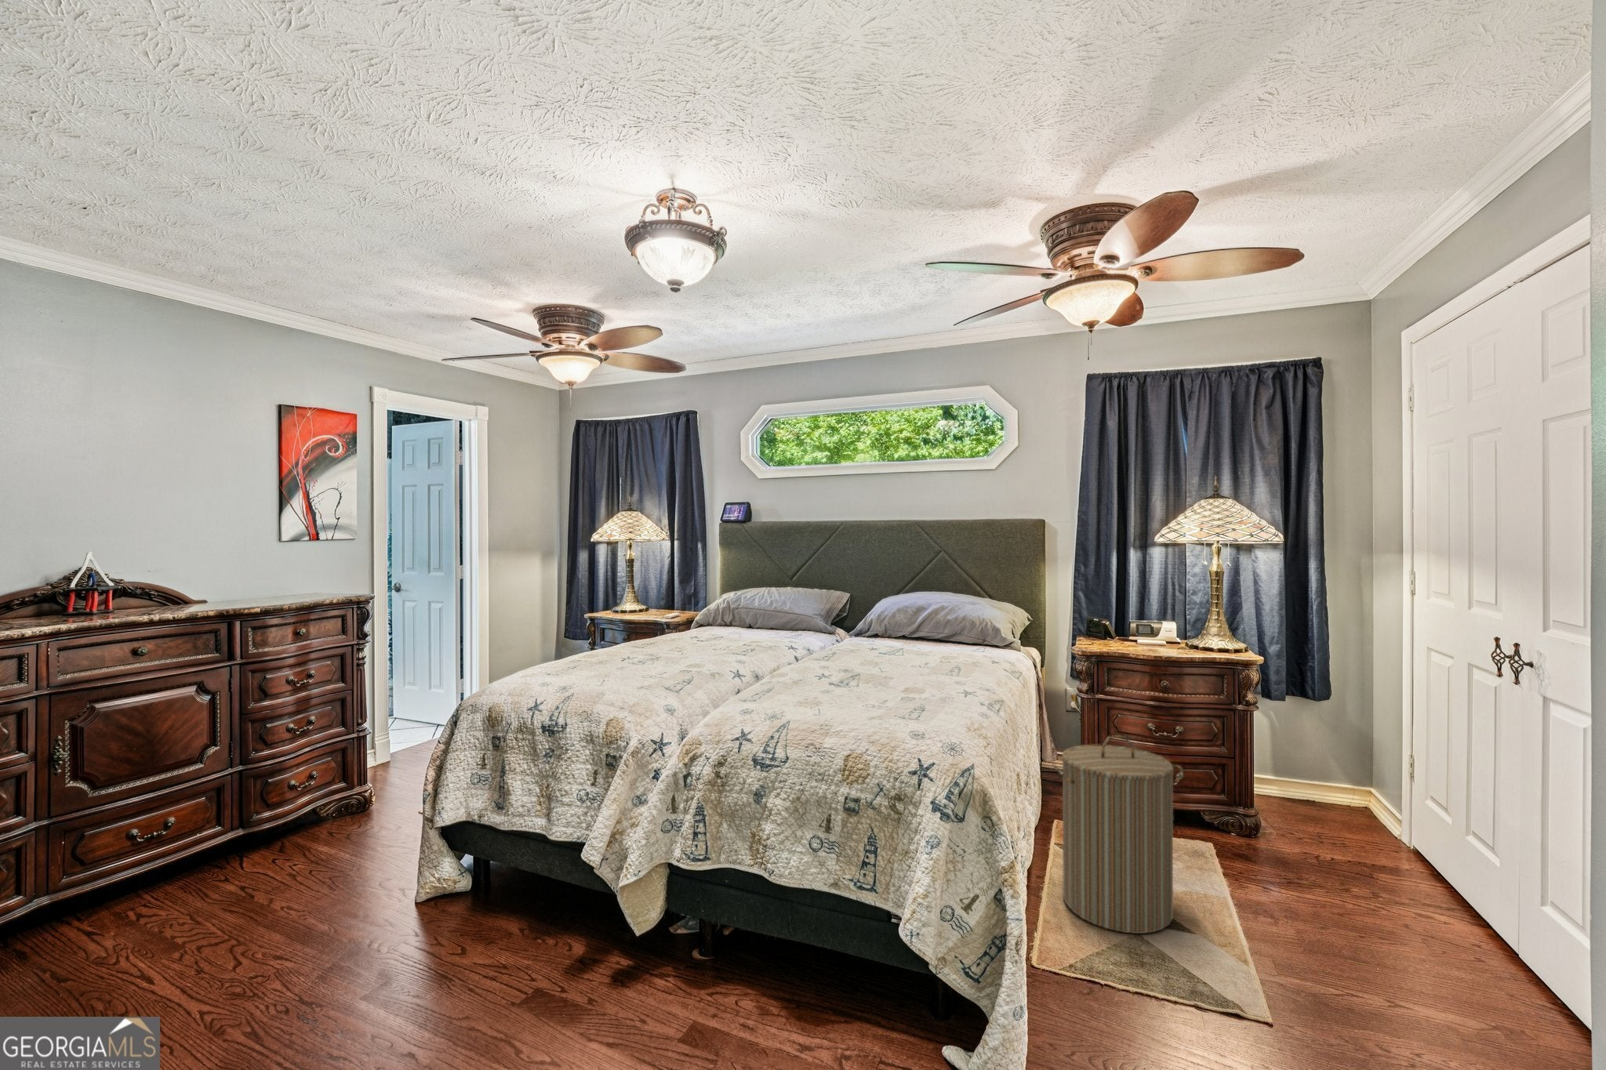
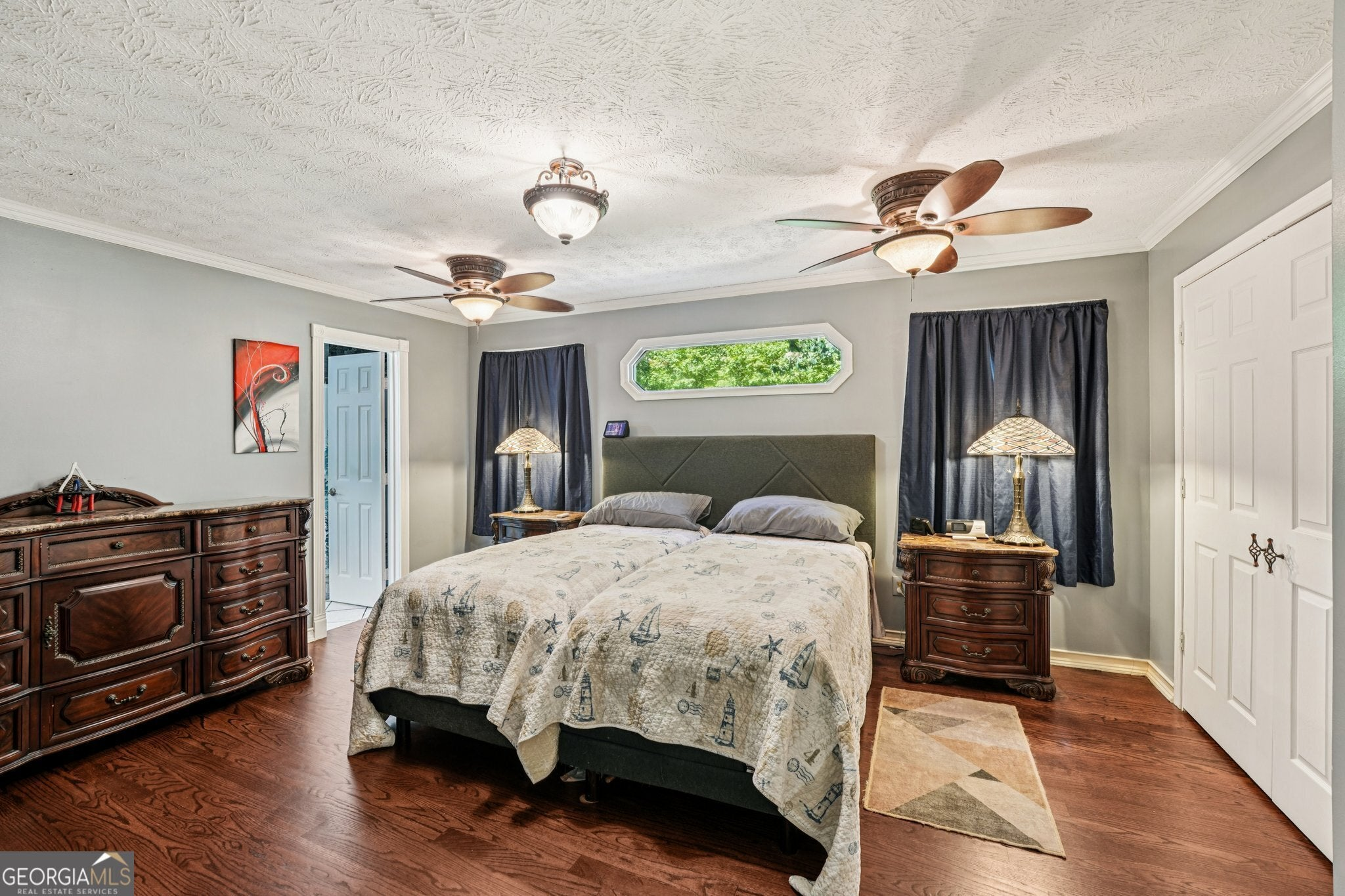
- laundry hamper (1116, 820)
